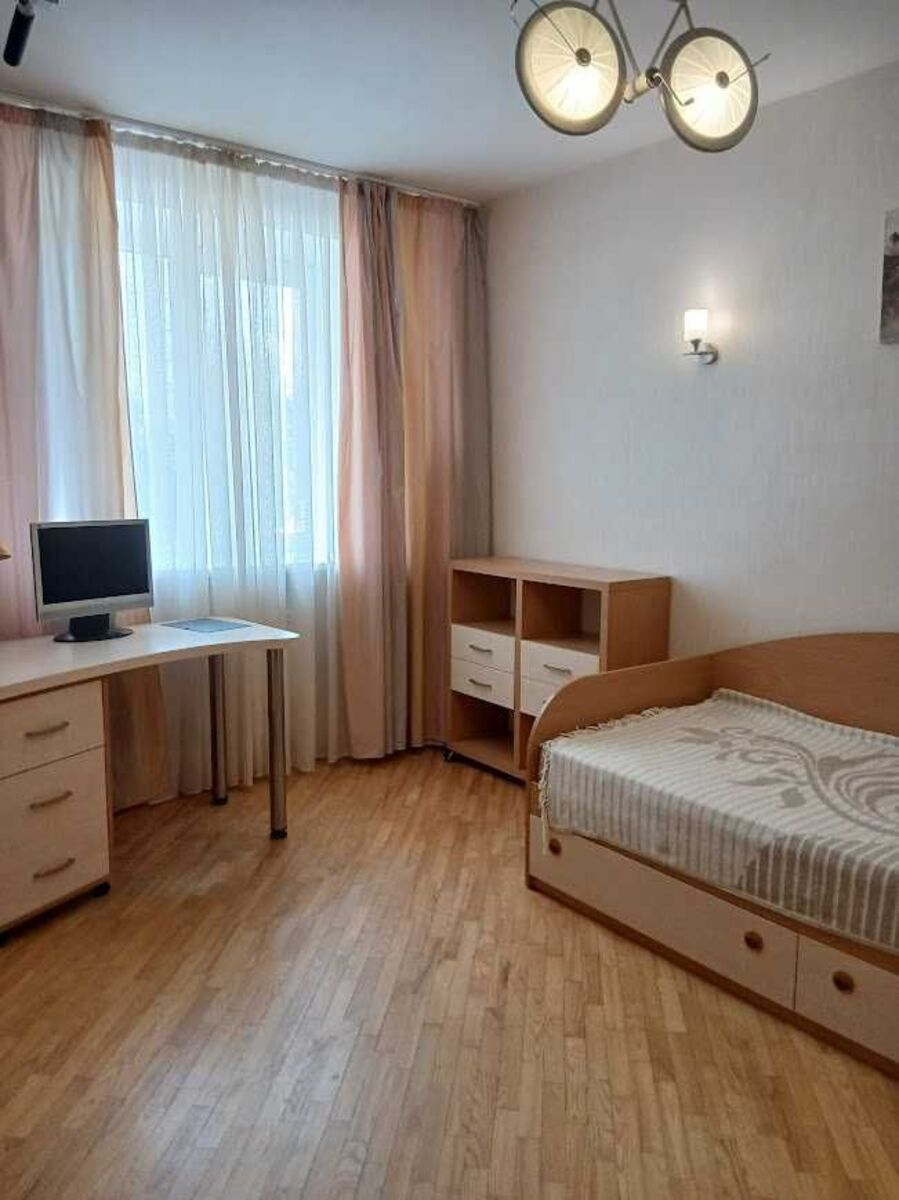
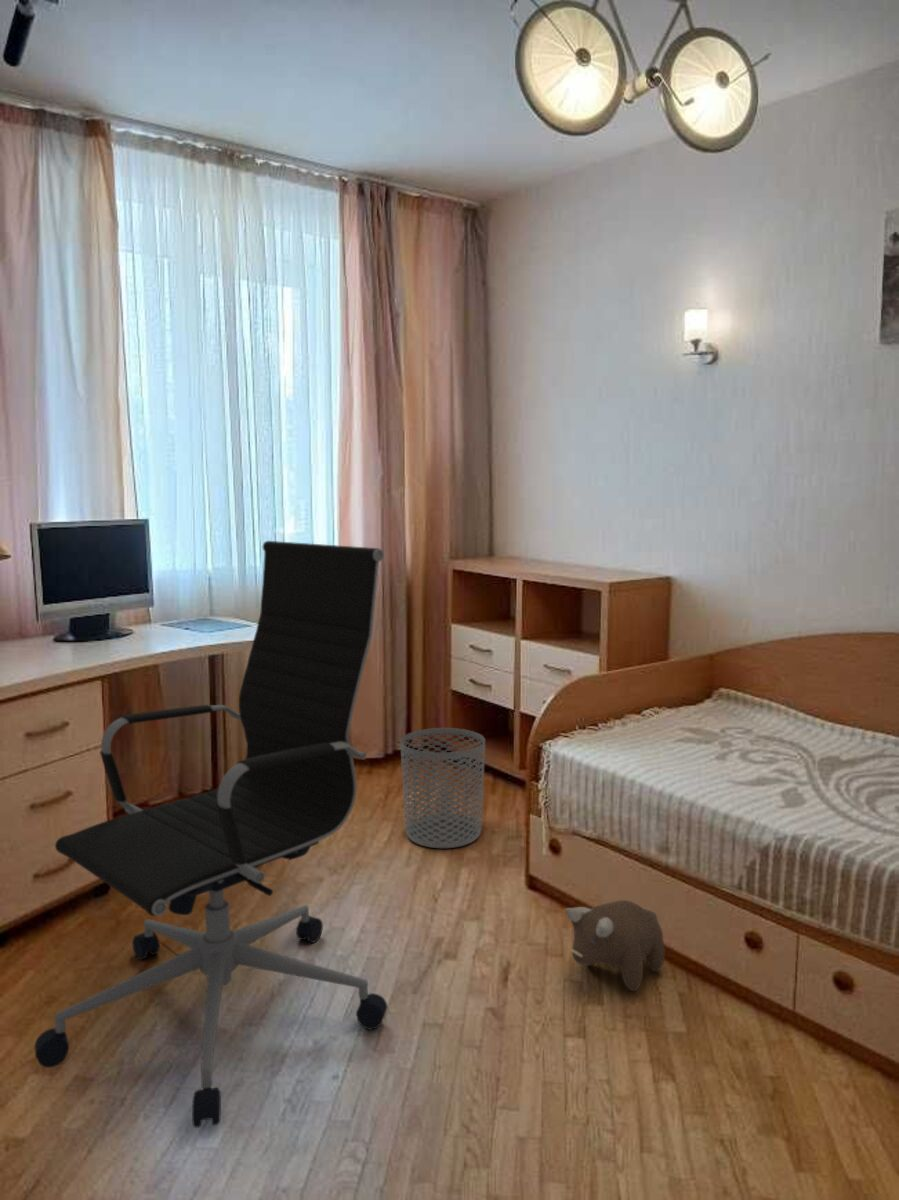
+ waste bin (443, 786)
+ plush toy (615, 939)
+ office chair (207, 792)
